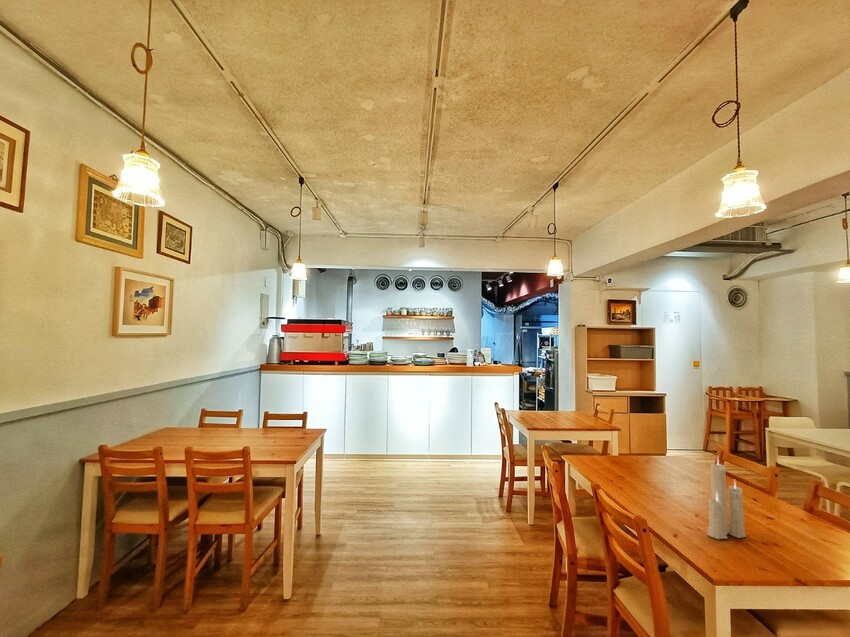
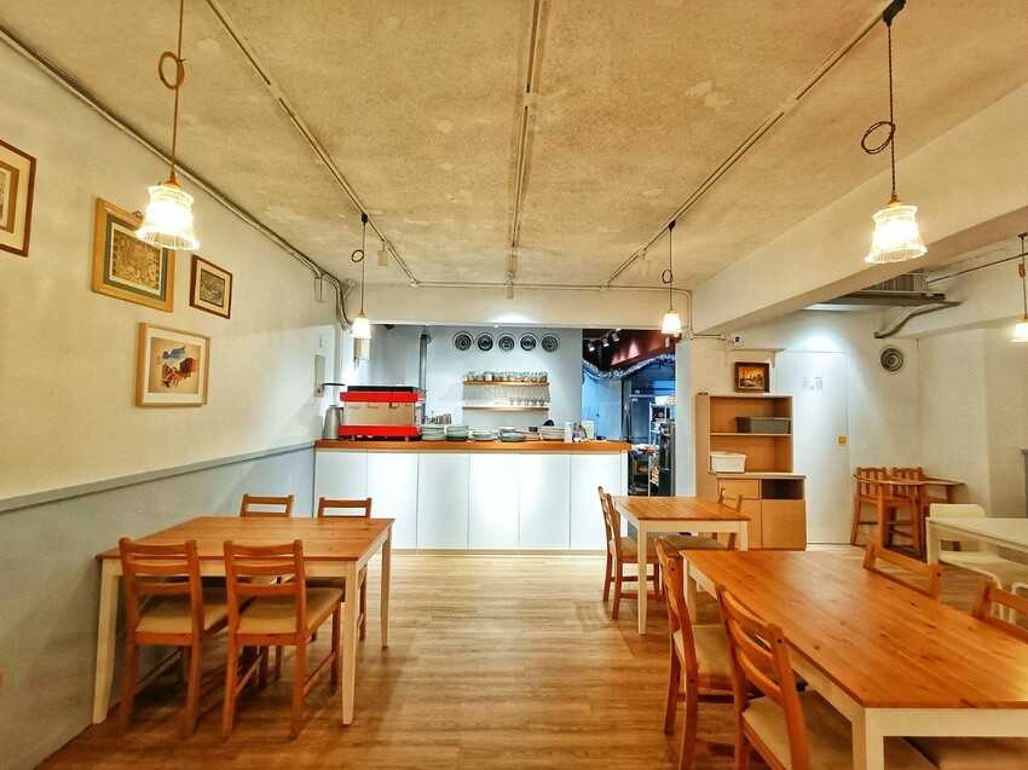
- candle (722, 493)
